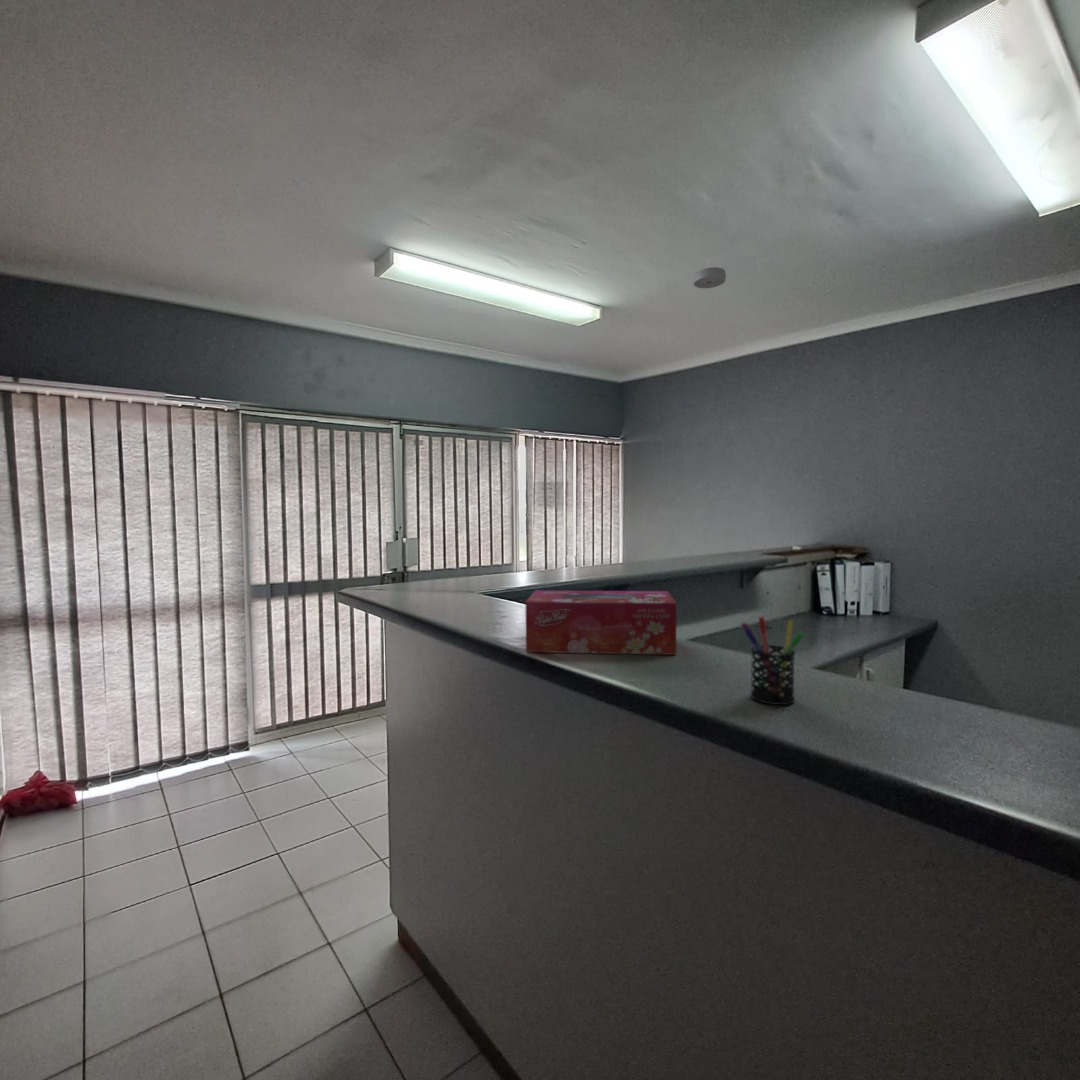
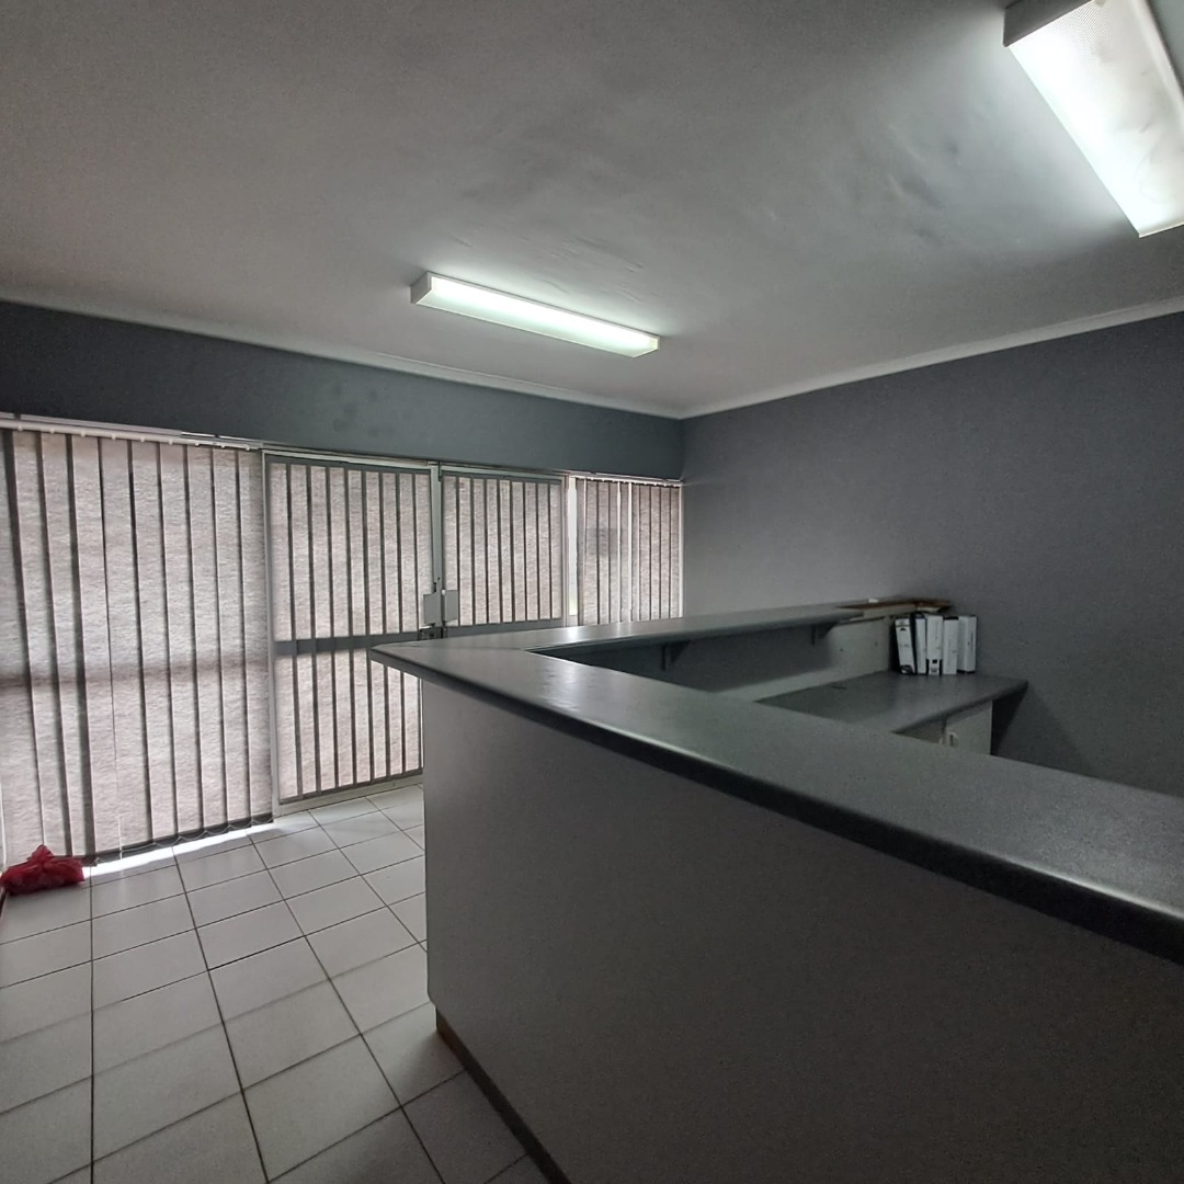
- tissue box (600, 620)
- pen holder (775, 658)
- smoke detector (709, 278)
